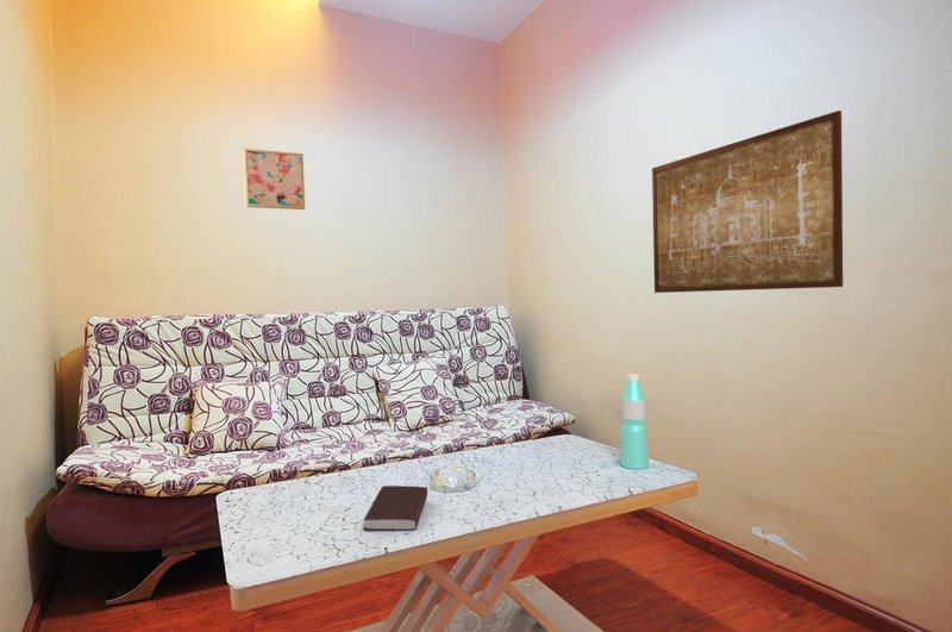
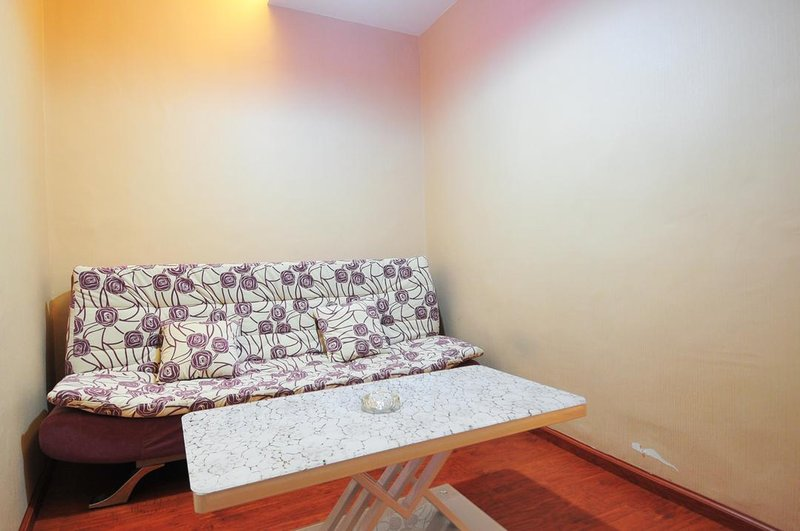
- wall art (275, 180)
- water bottle (633, 419)
- book (397, 506)
- wall art (731, 217)
